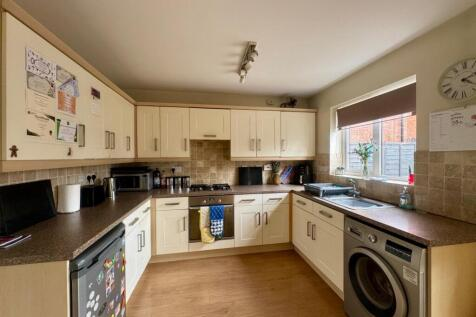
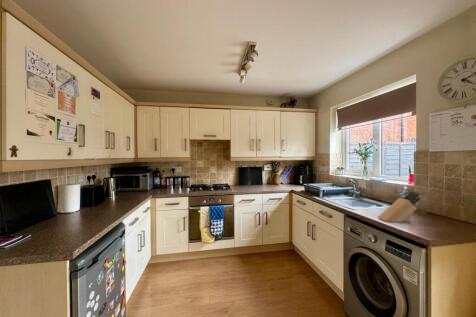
+ knife block (399, 206)
